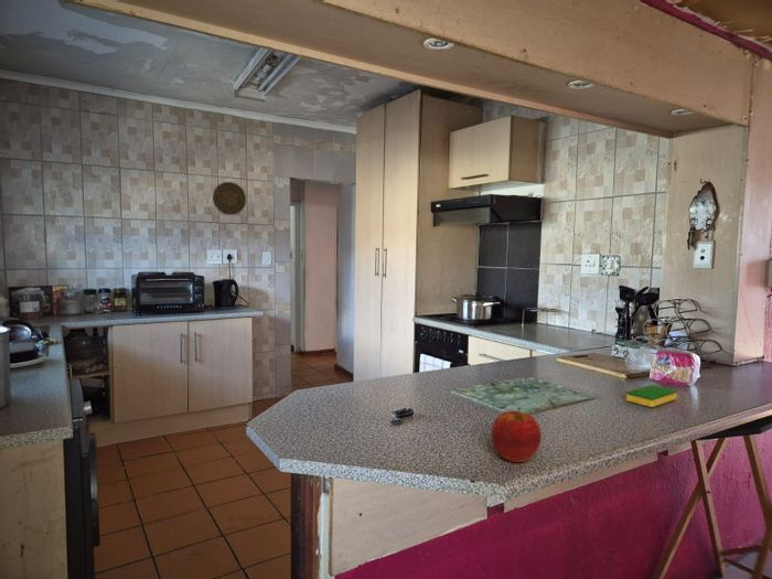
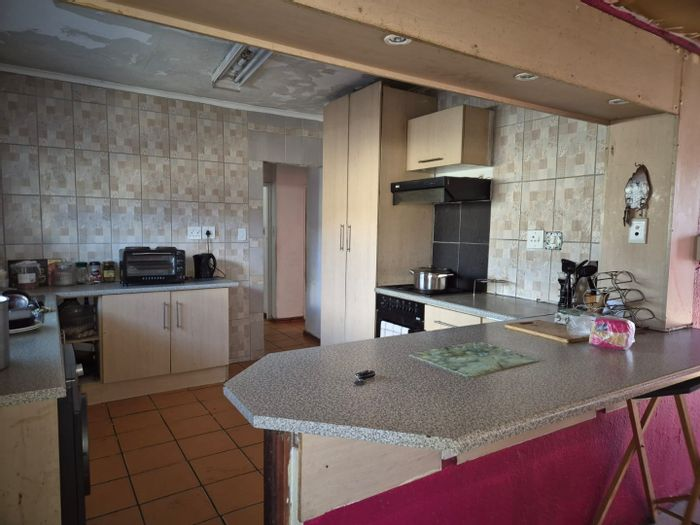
- dish sponge (651, 395)
- apple (515, 432)
- decorative plate (229, 197)
